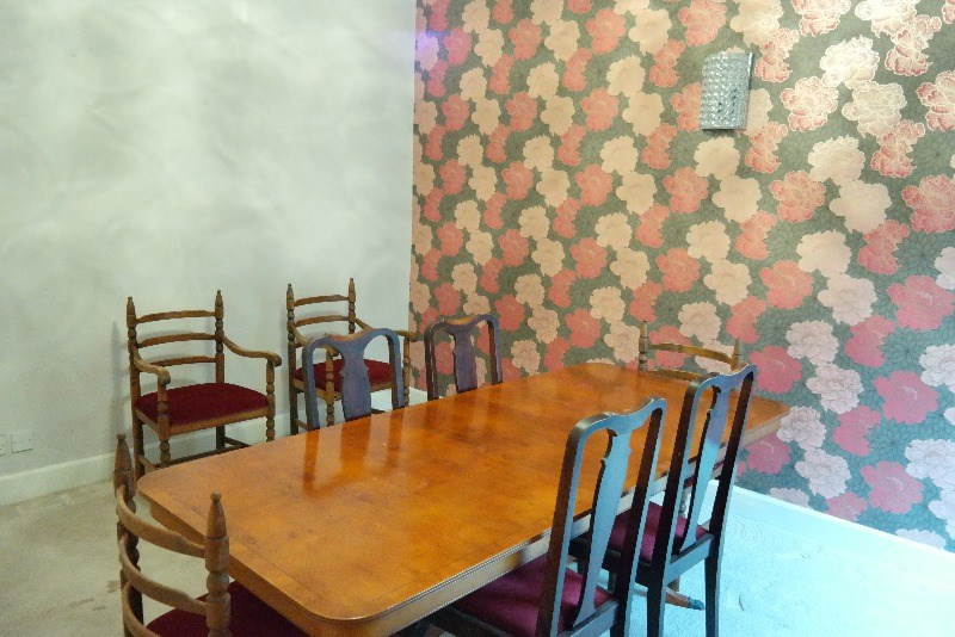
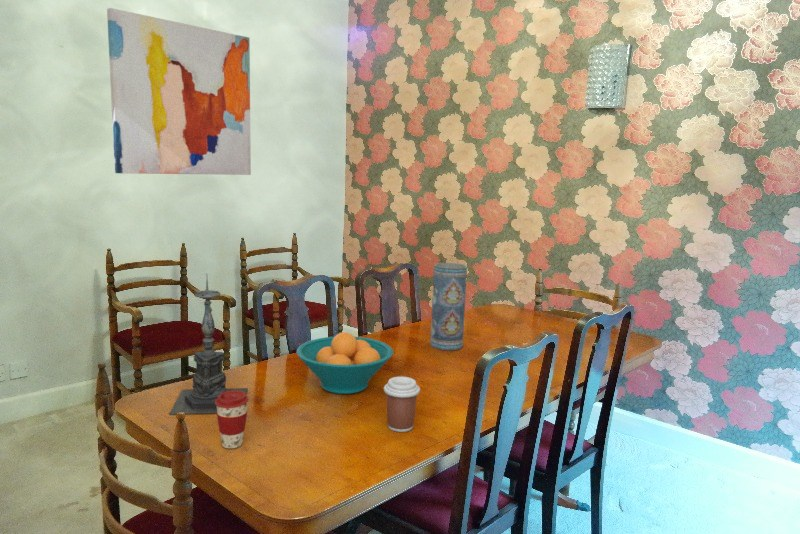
+ candle holder (209, 338)
+ wall art (186, 100)
+ coffee cup (401, 403)
+ vase (448, 305)
+ fruit bowl (345, 359)
+ coffee cup (232, 419)
